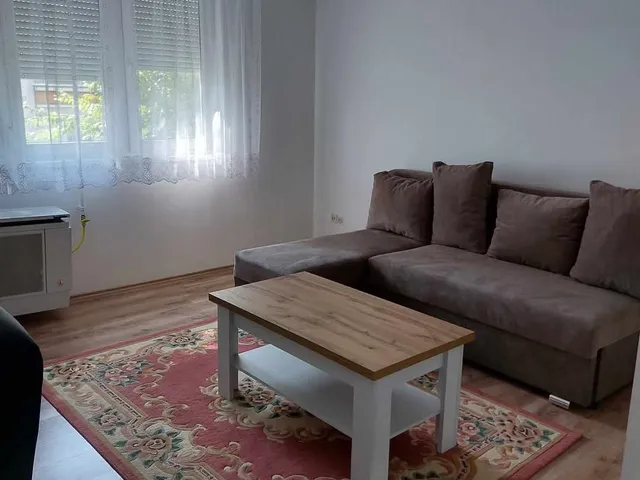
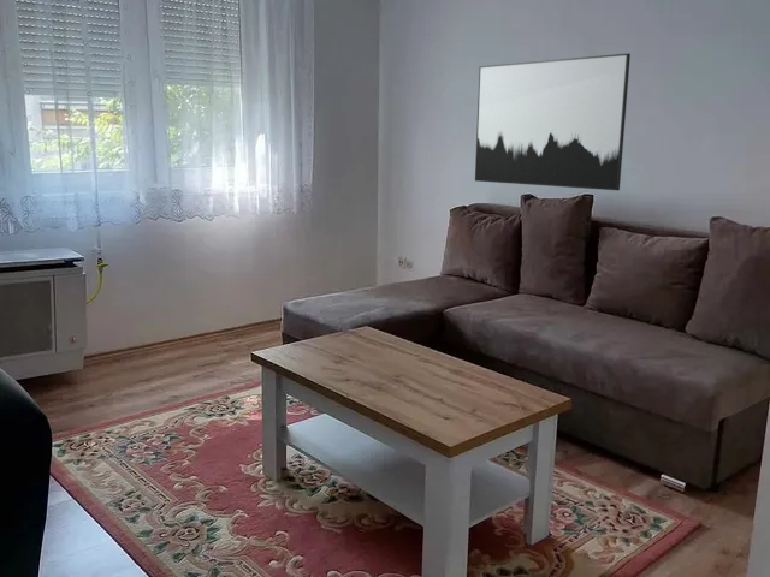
+ wall art (544, 124)
